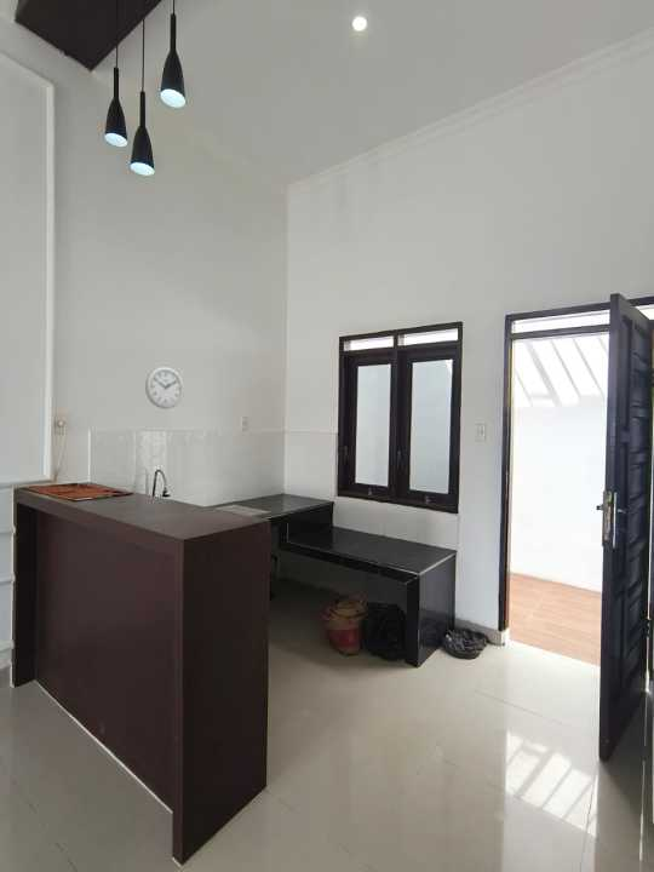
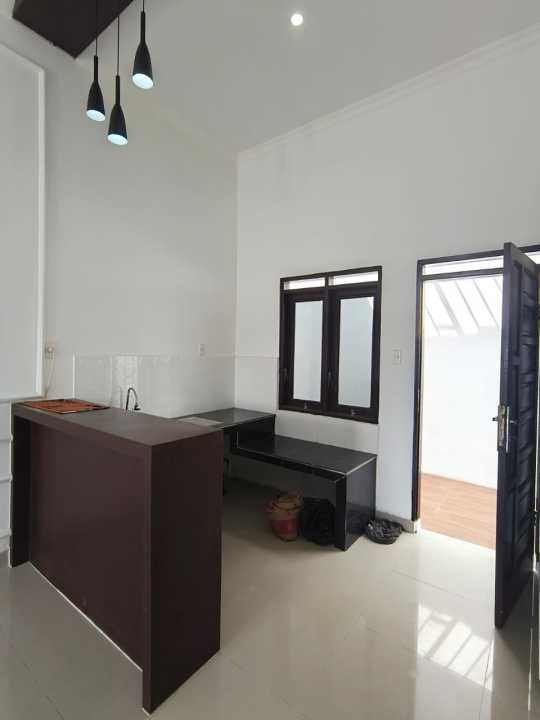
- wall clock (165, 388)
